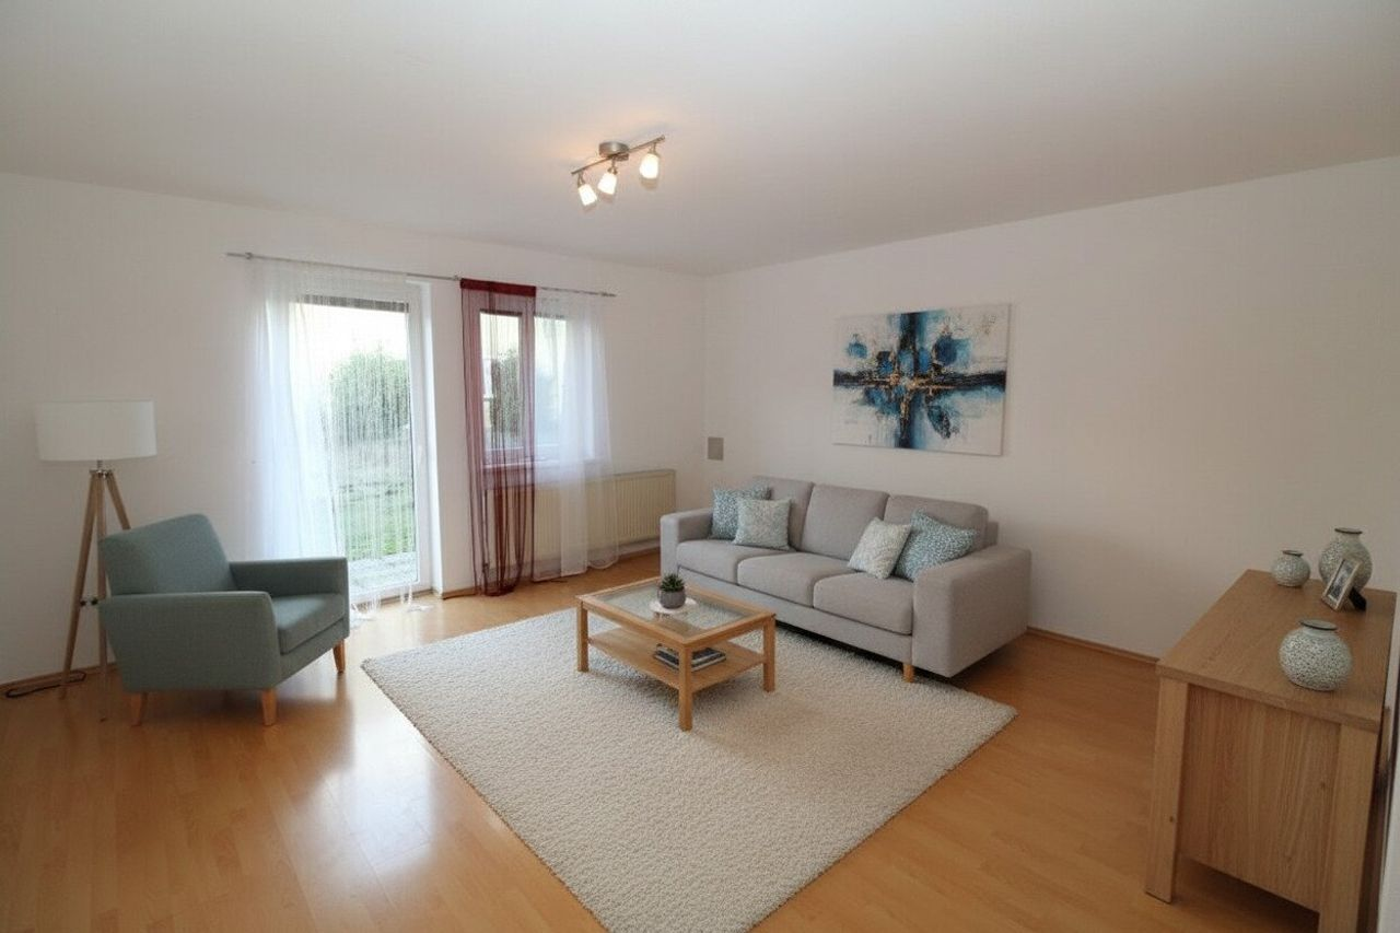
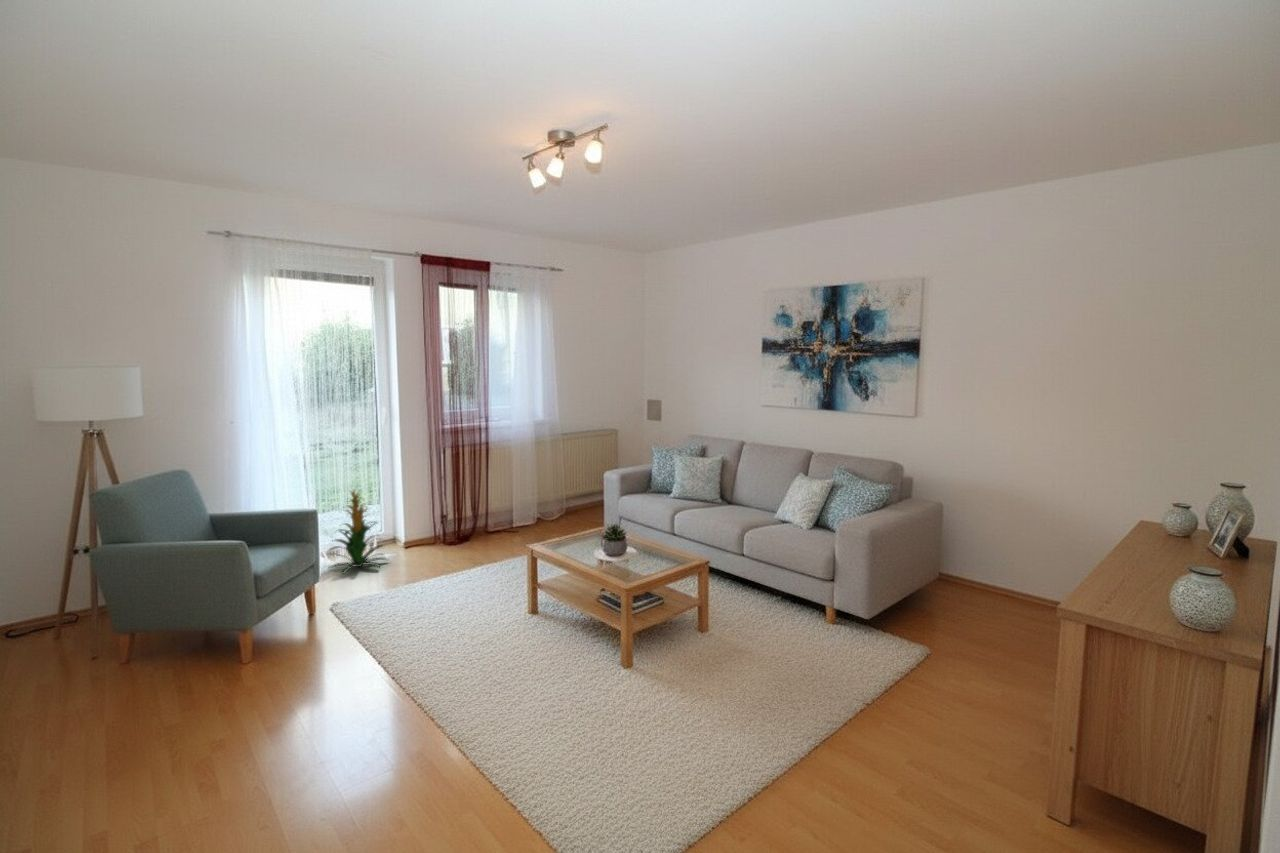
+ indoor plant (357, 526)
